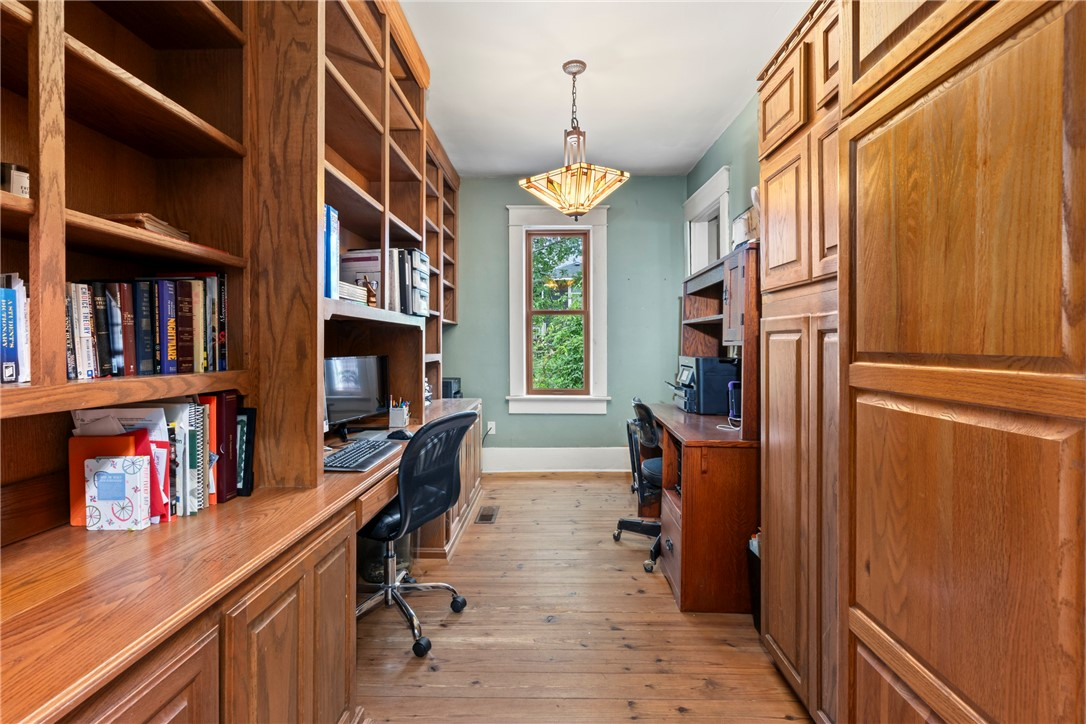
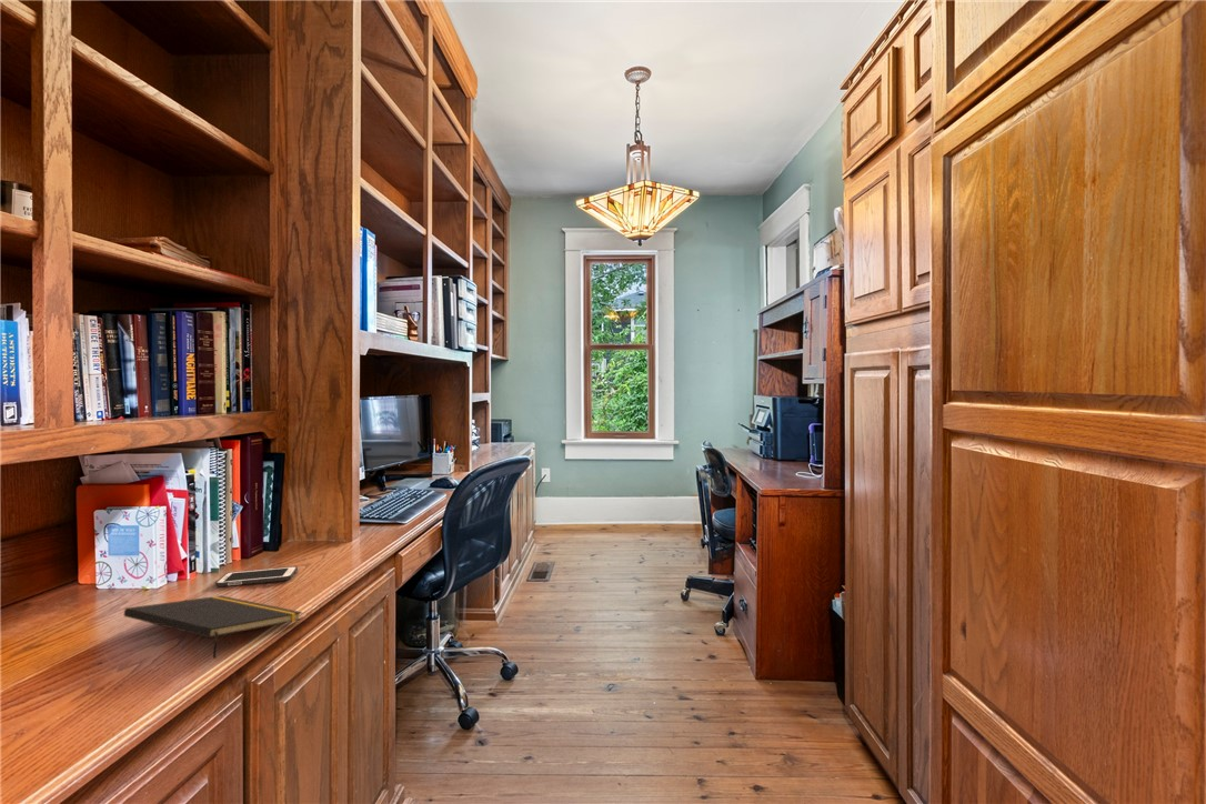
+ cell phone (258, 576)
+ notepad (215, 614)
